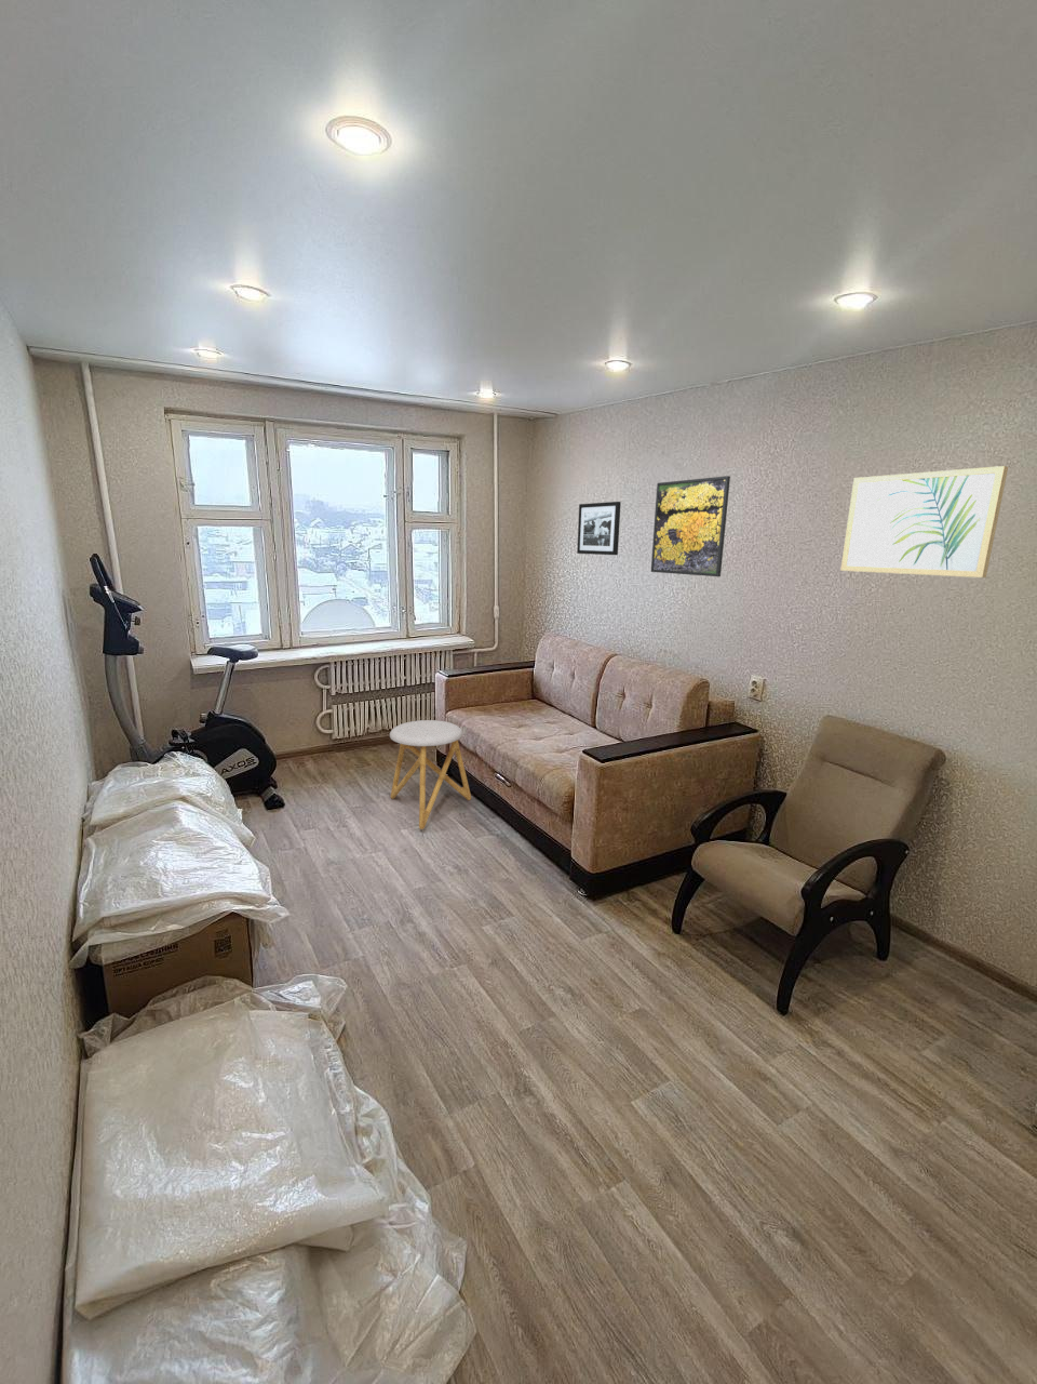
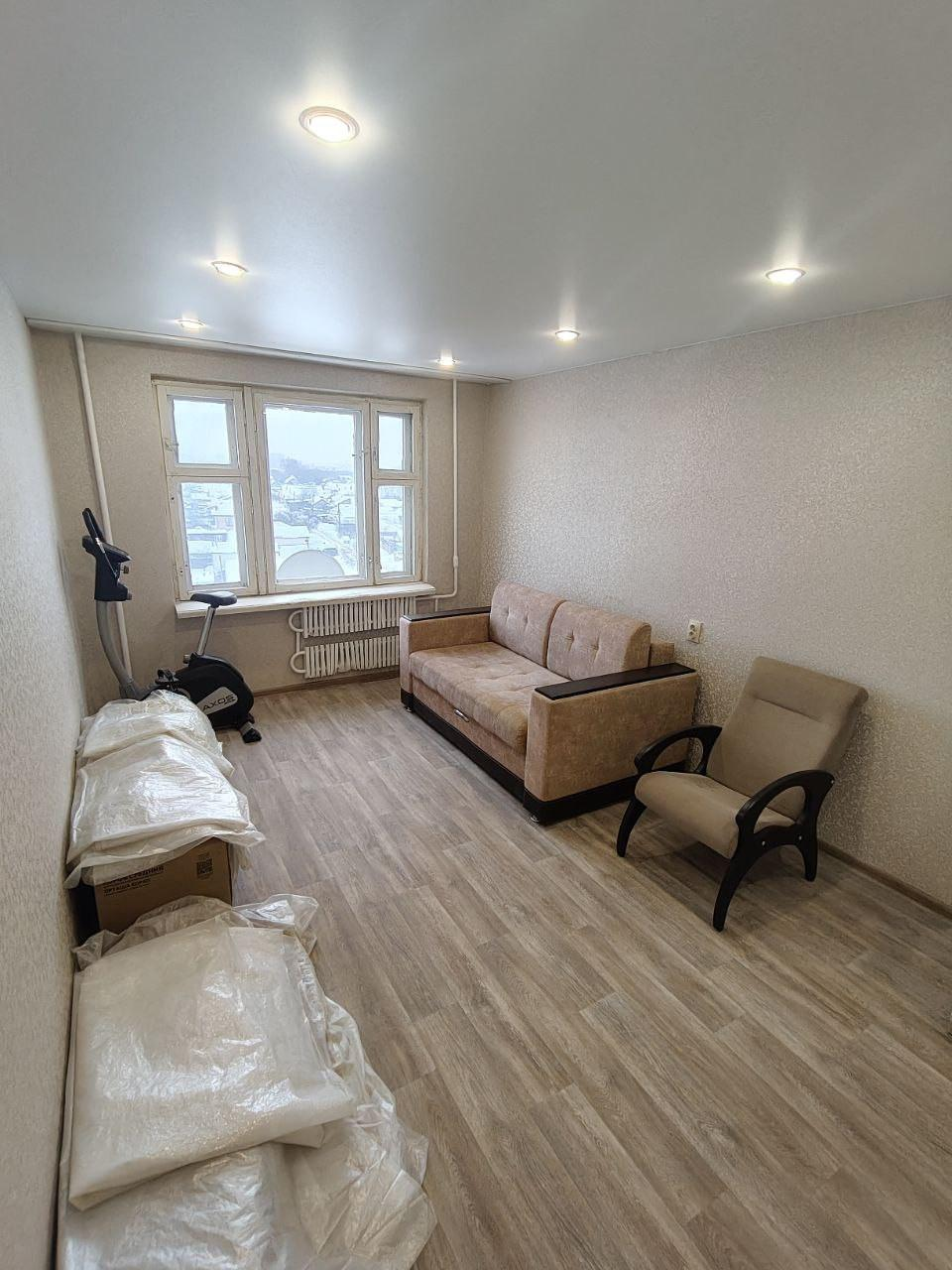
- stool (434, 767)
- wall art (915, 523)
- picture frame (597, 529)
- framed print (687, 527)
